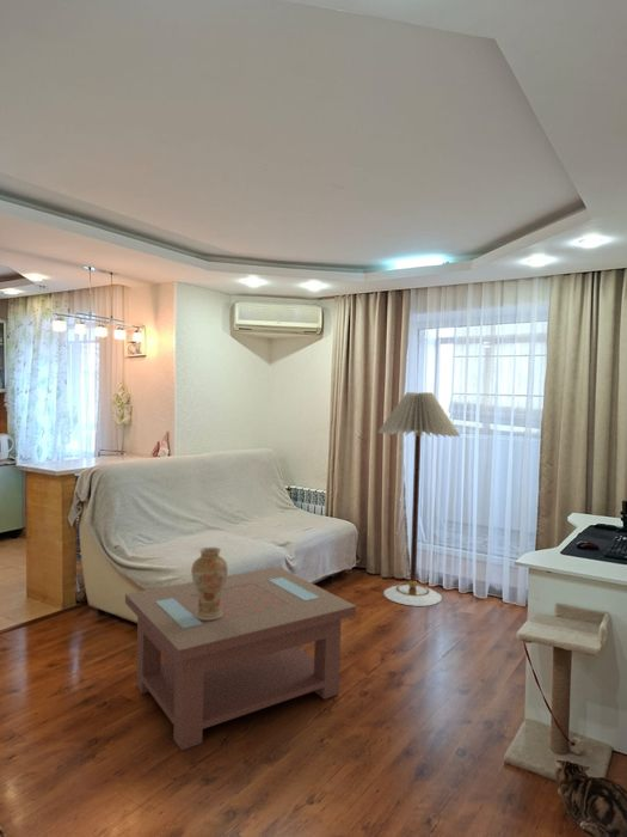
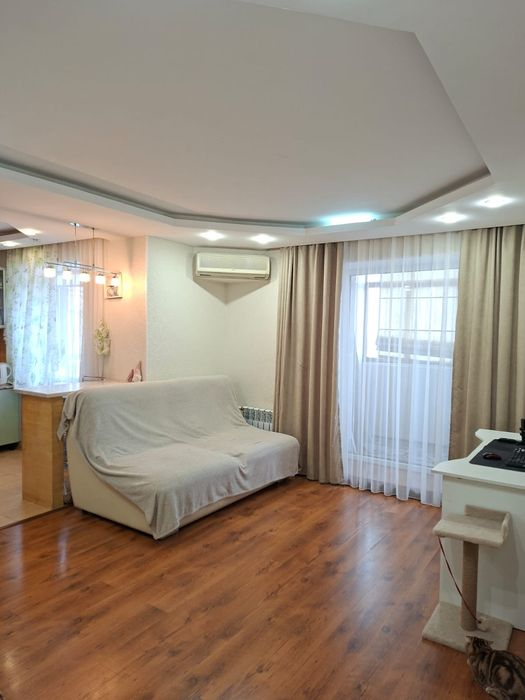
- vase (209, 582)
- coffee table (238, 644)
- floor lamp (416, 494)
